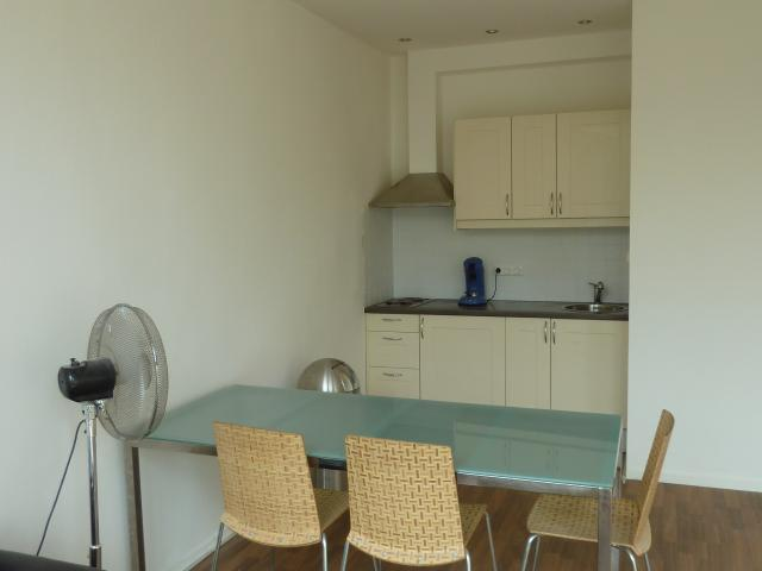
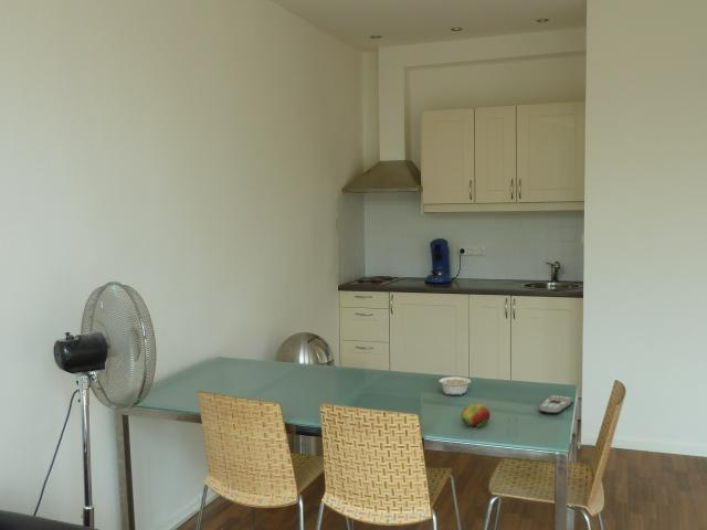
+ legume (454, 385)
+ remote control (555, 404)
+ fruit (475, 414)
